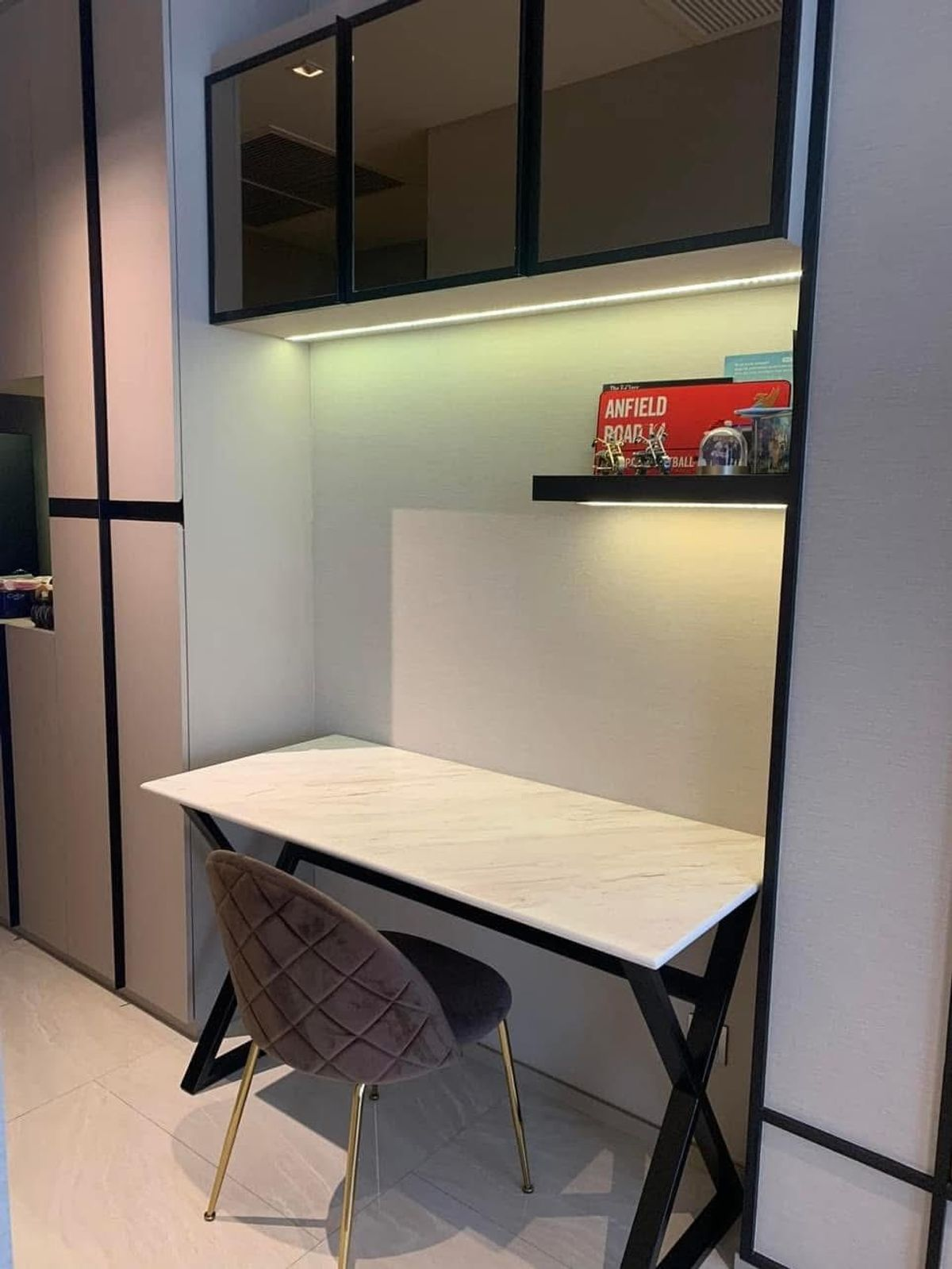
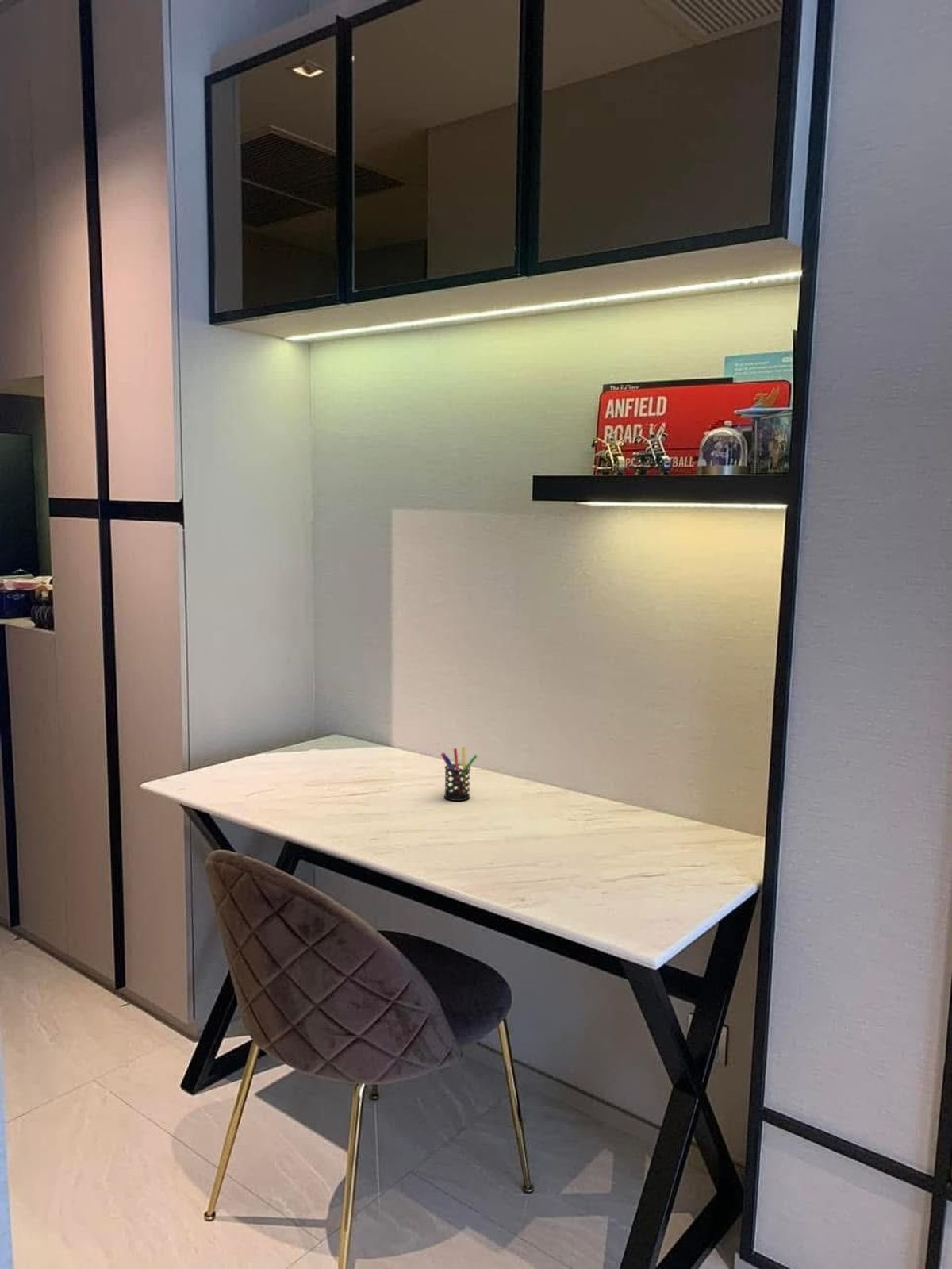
+ pen holder (460, 771)
